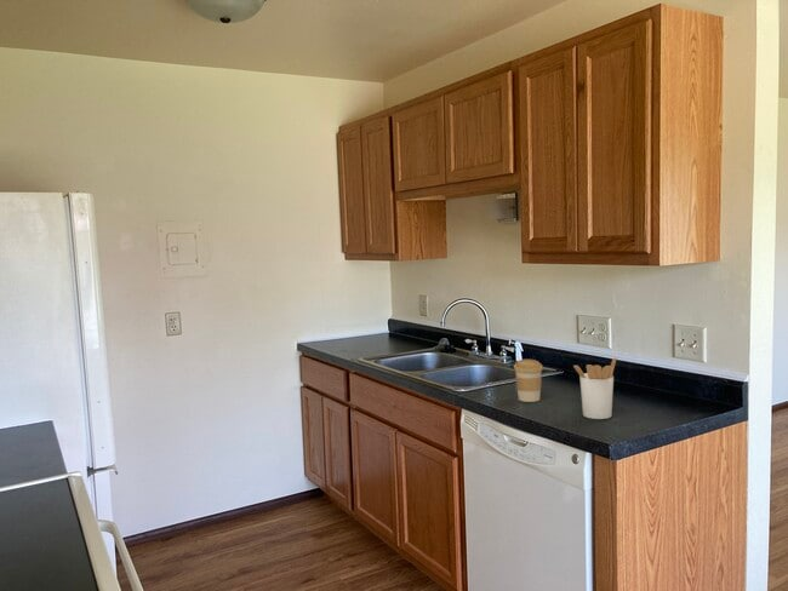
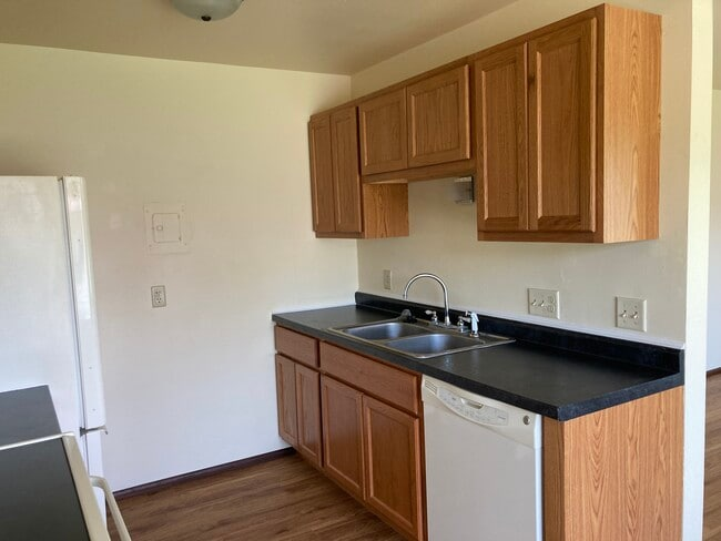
- coffee cup (529, 379)
- utensil holder (598, 388)
